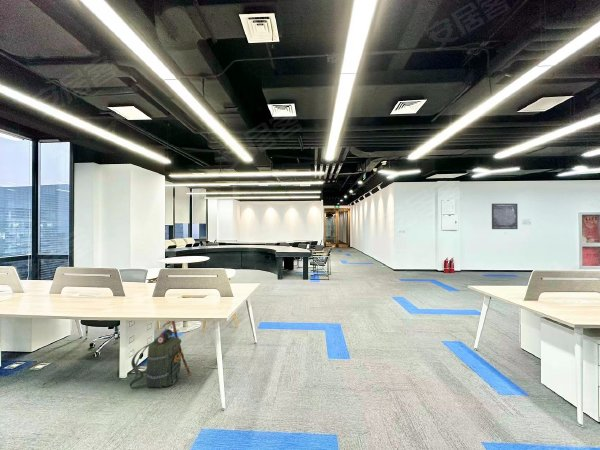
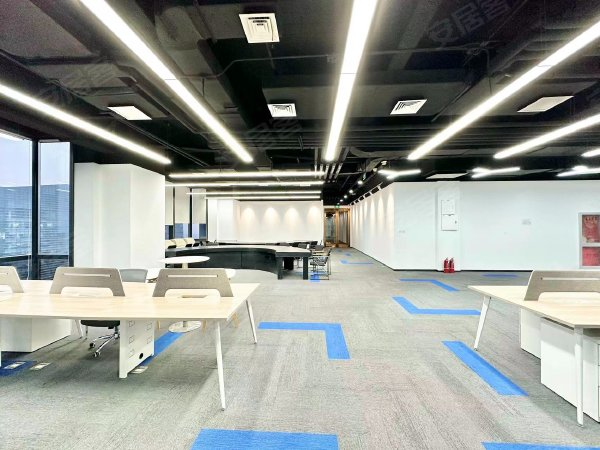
- backpack (162, 350)
- wall art (504, 216)
